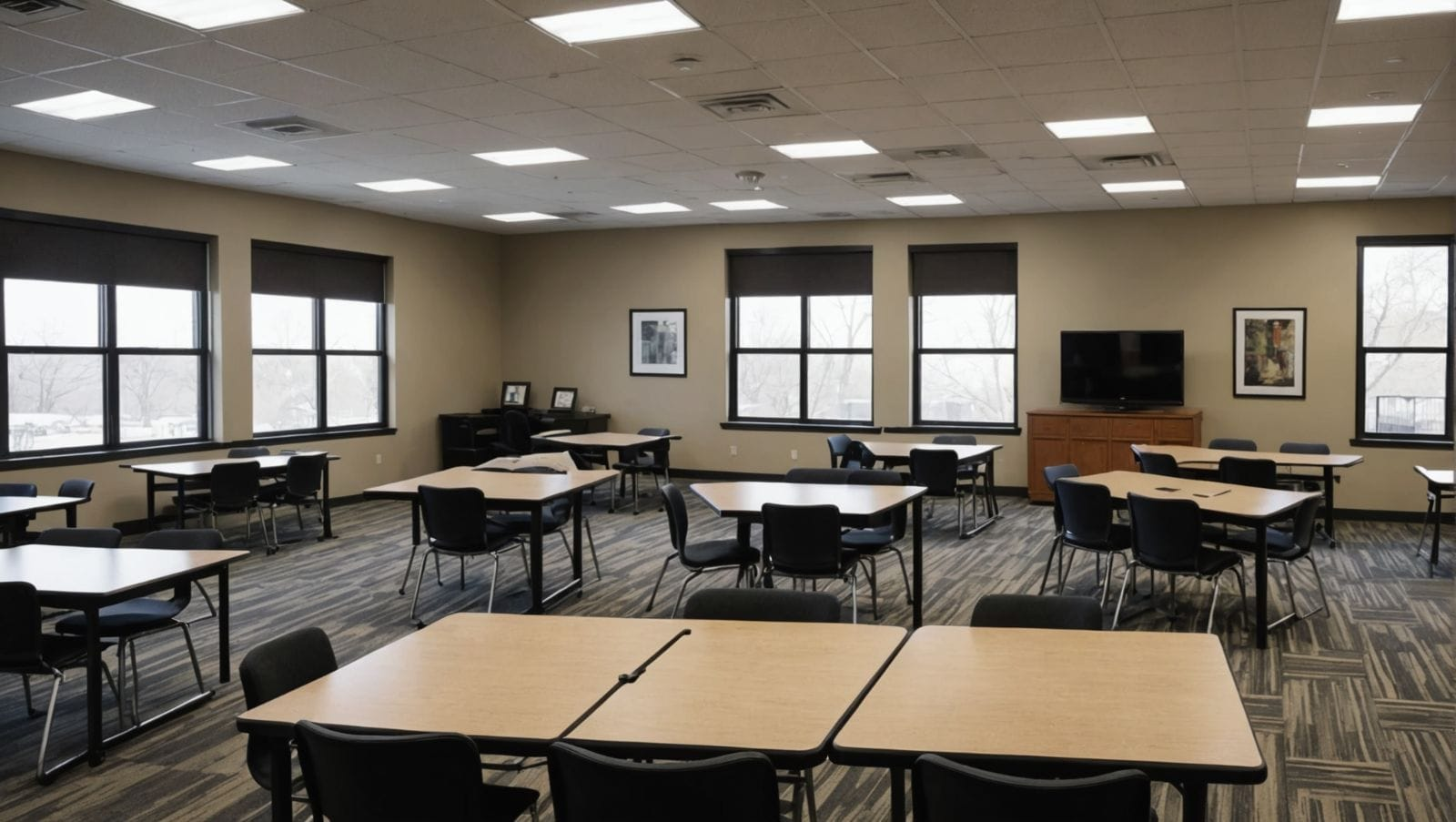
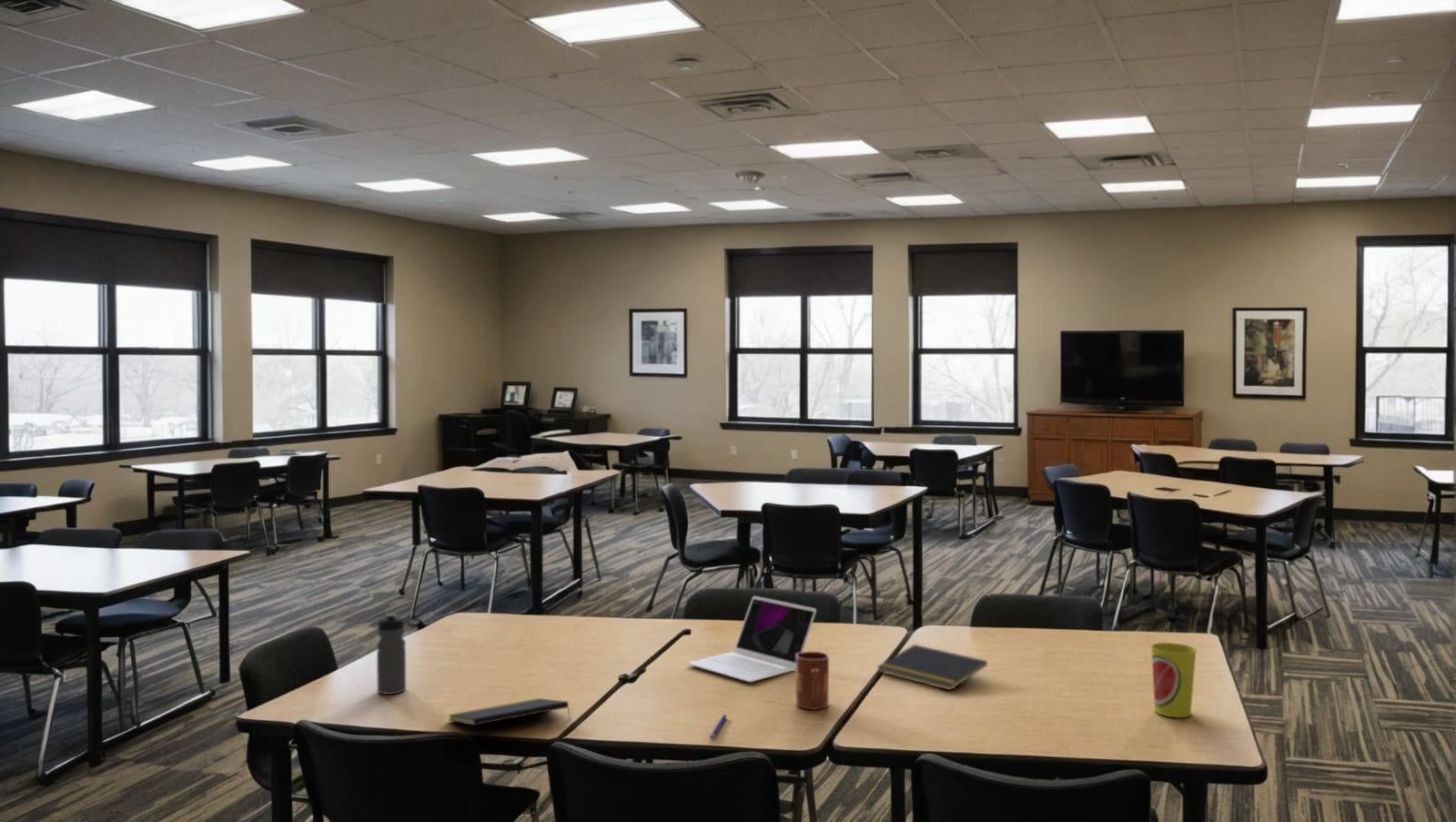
+ water bottle (391, 652)
+ notepad (508, 711)
+ notepad (931, 665)
+ cup (1173, 680)
+ laptop (752, 633)
+ pen (718, 726)
+ mug (813, 682)
